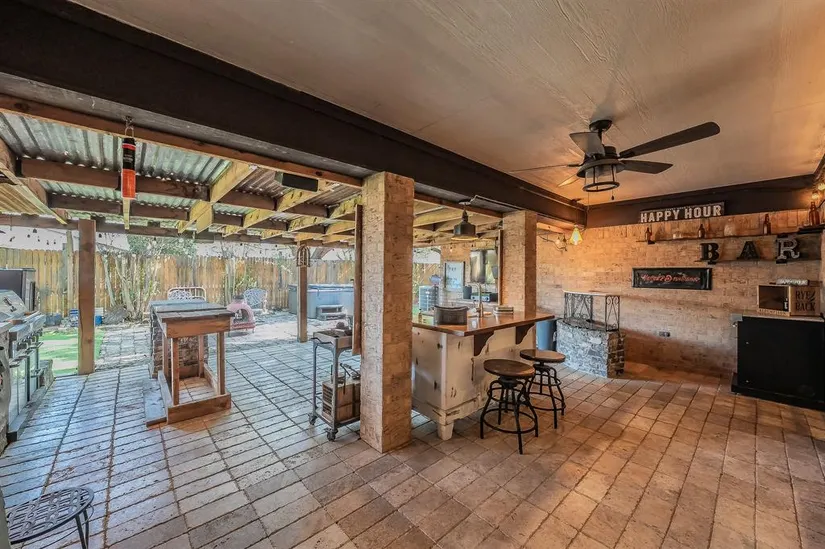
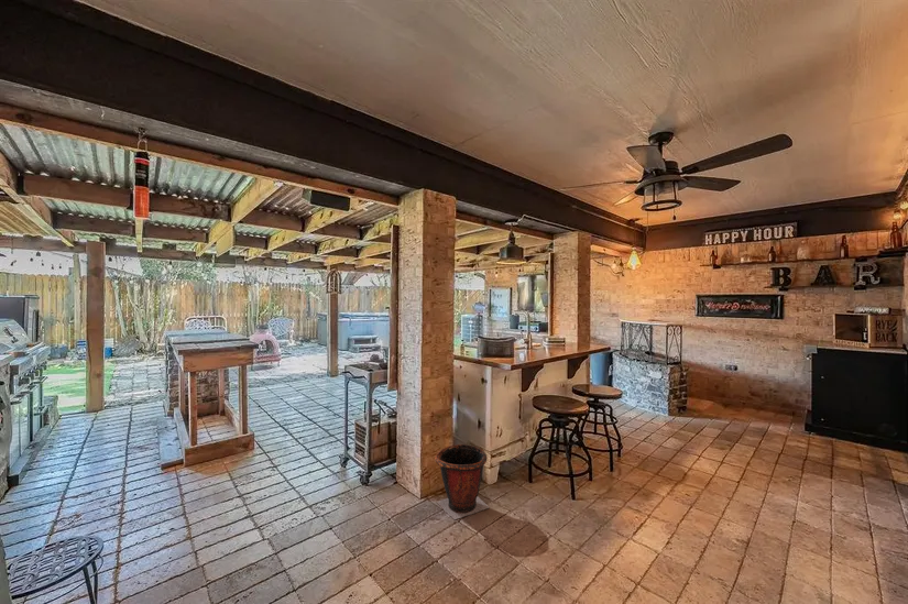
+ waste bin (463, 477)
